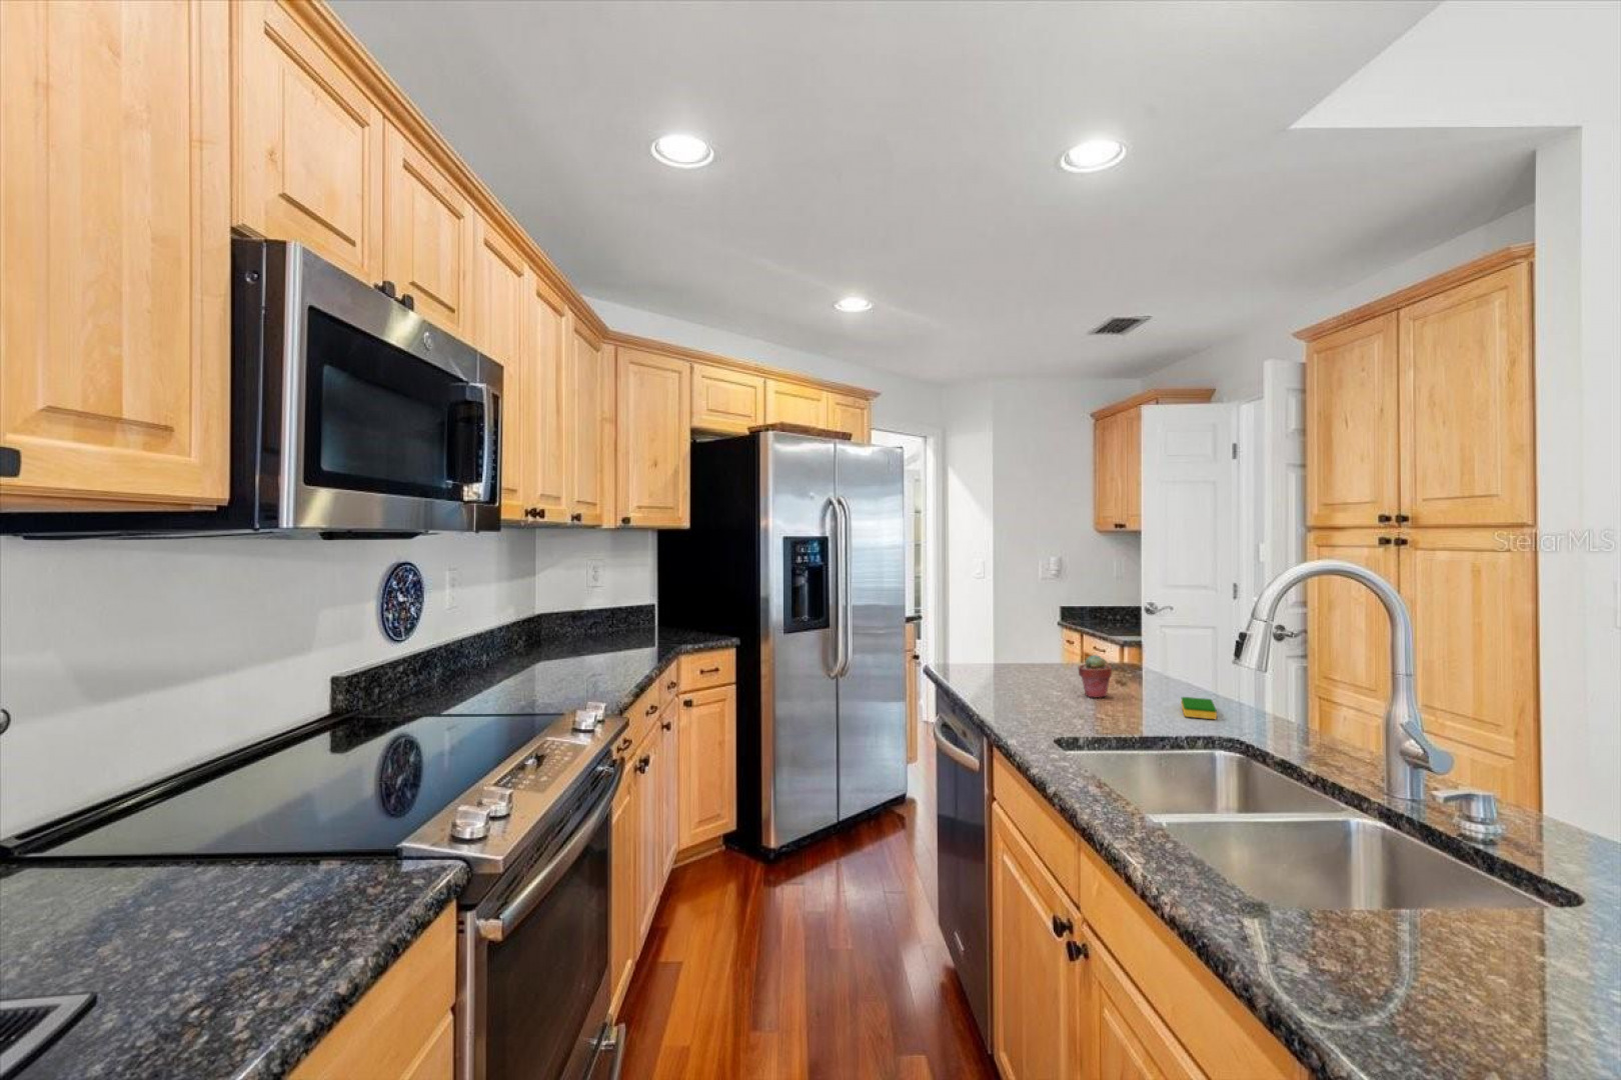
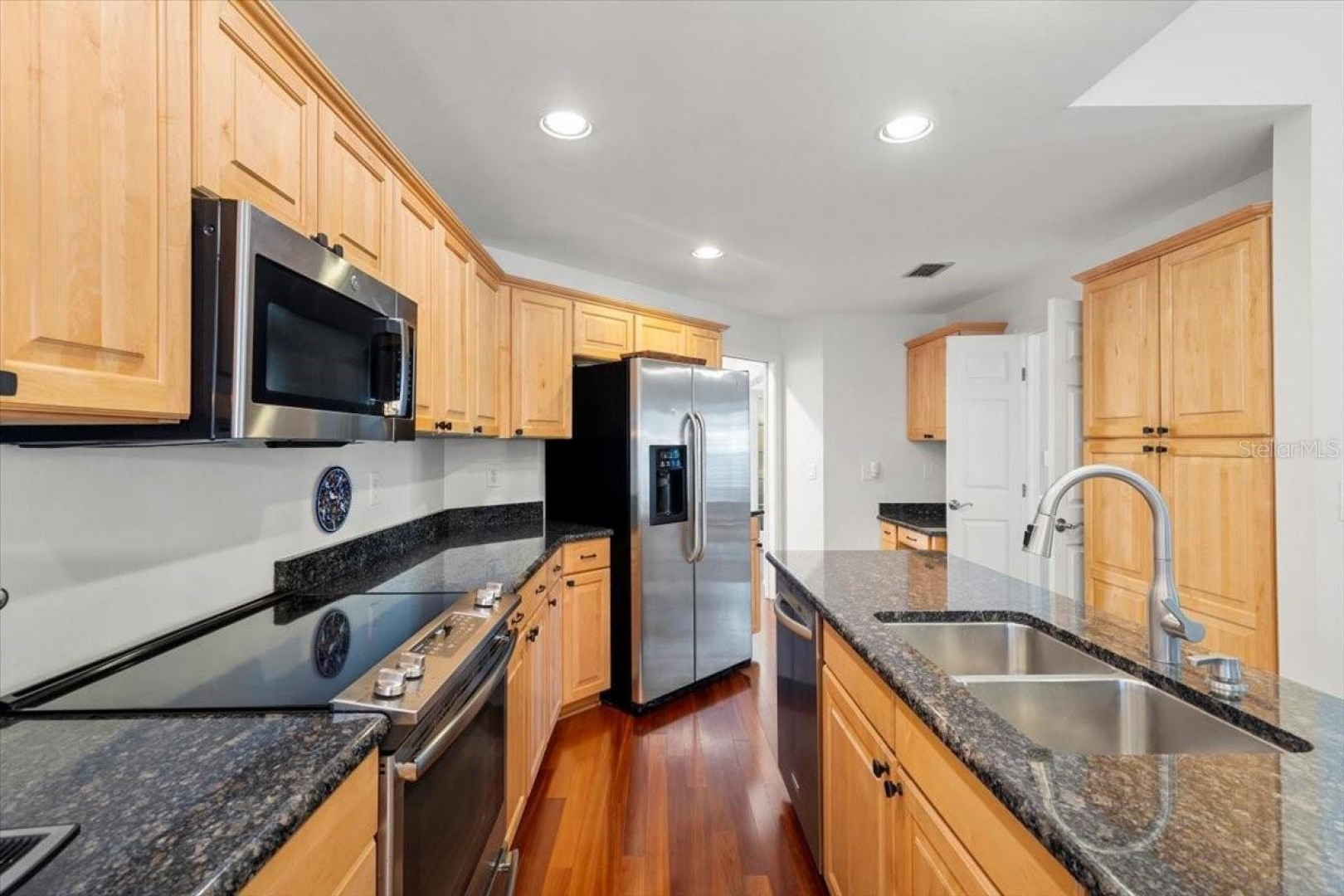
- potted succulent (1095, 675)
- dish sponge (1198, 708)
